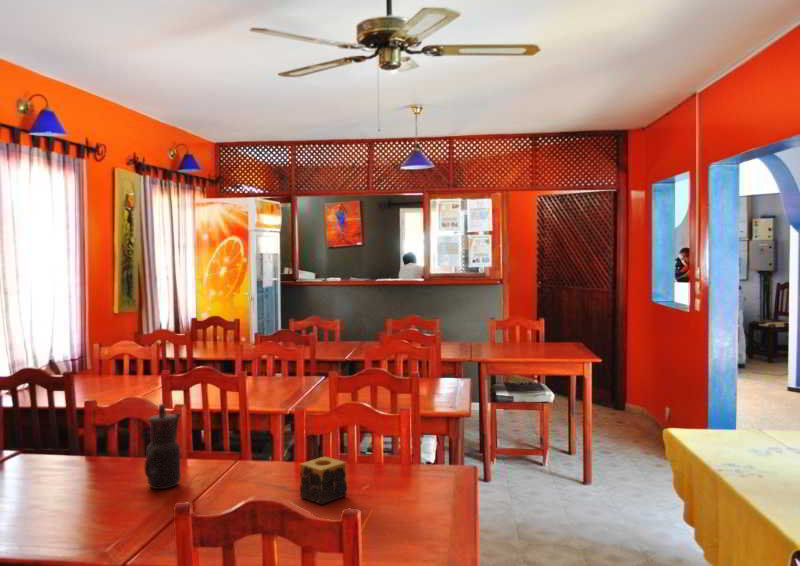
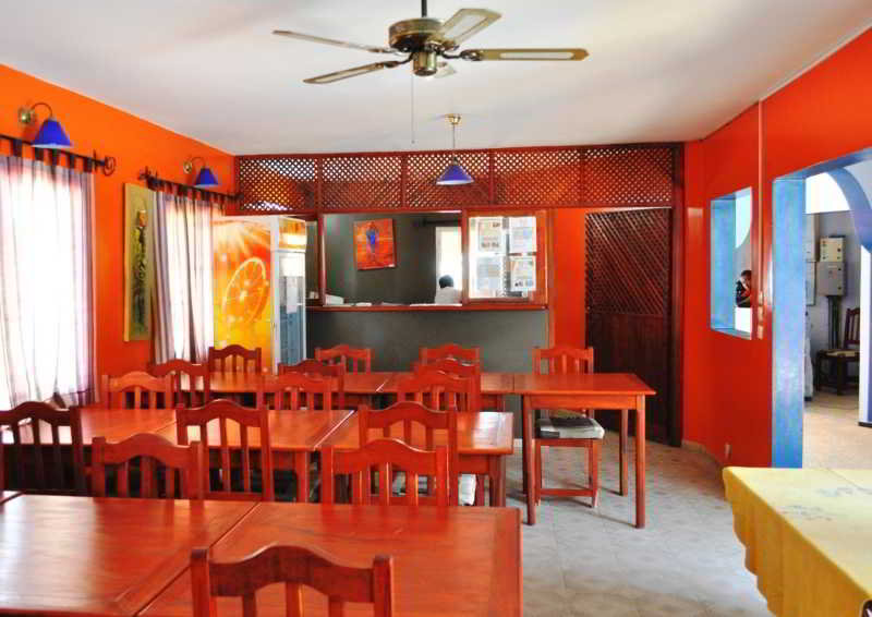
- candle (323, 479)
- teapot (163, 444)
